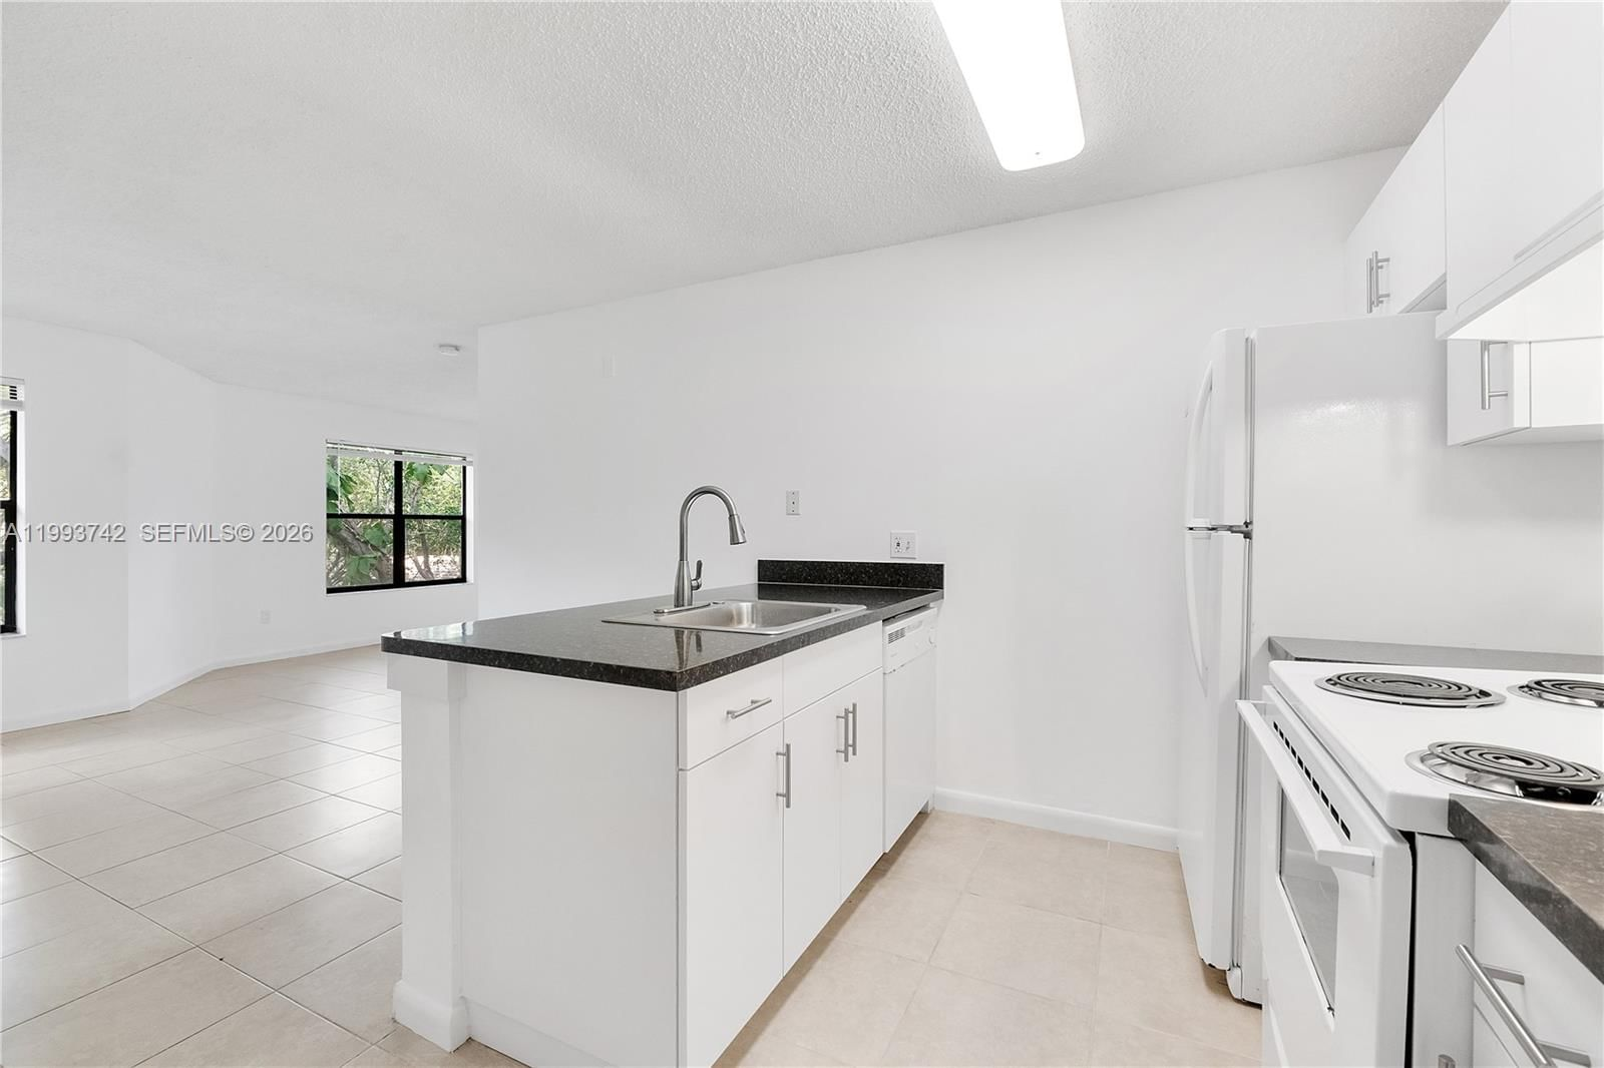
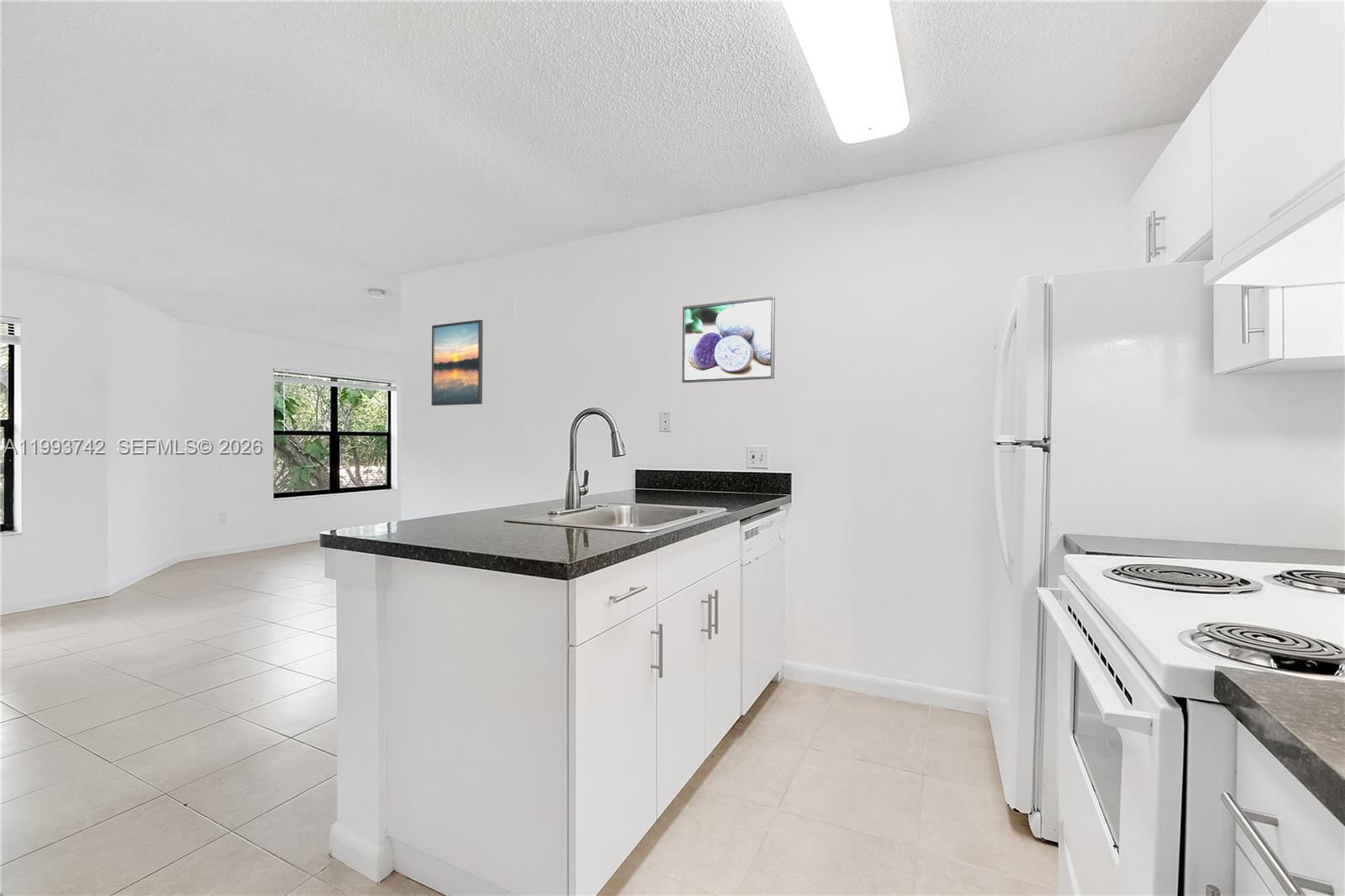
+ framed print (456, 363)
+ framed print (726, 341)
